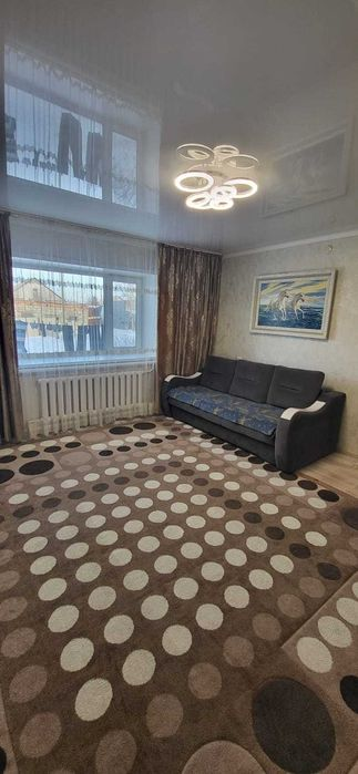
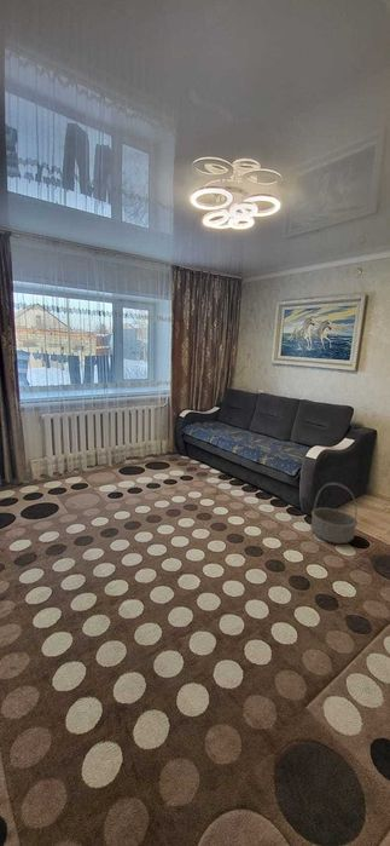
+ basket (334, 510)
